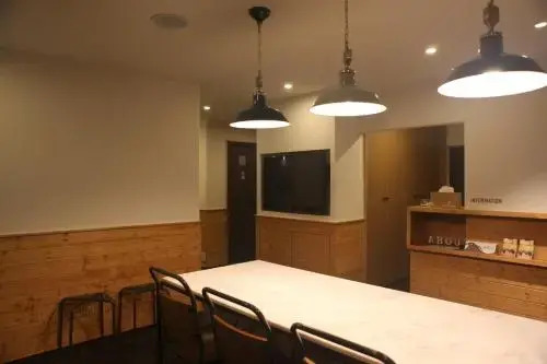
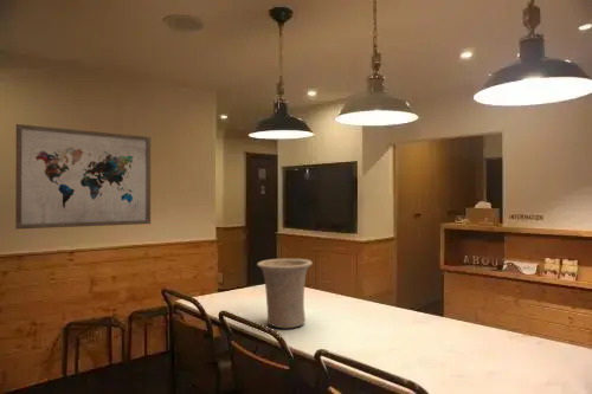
+ wall art (89, 179)
+ vase (284, 292)
